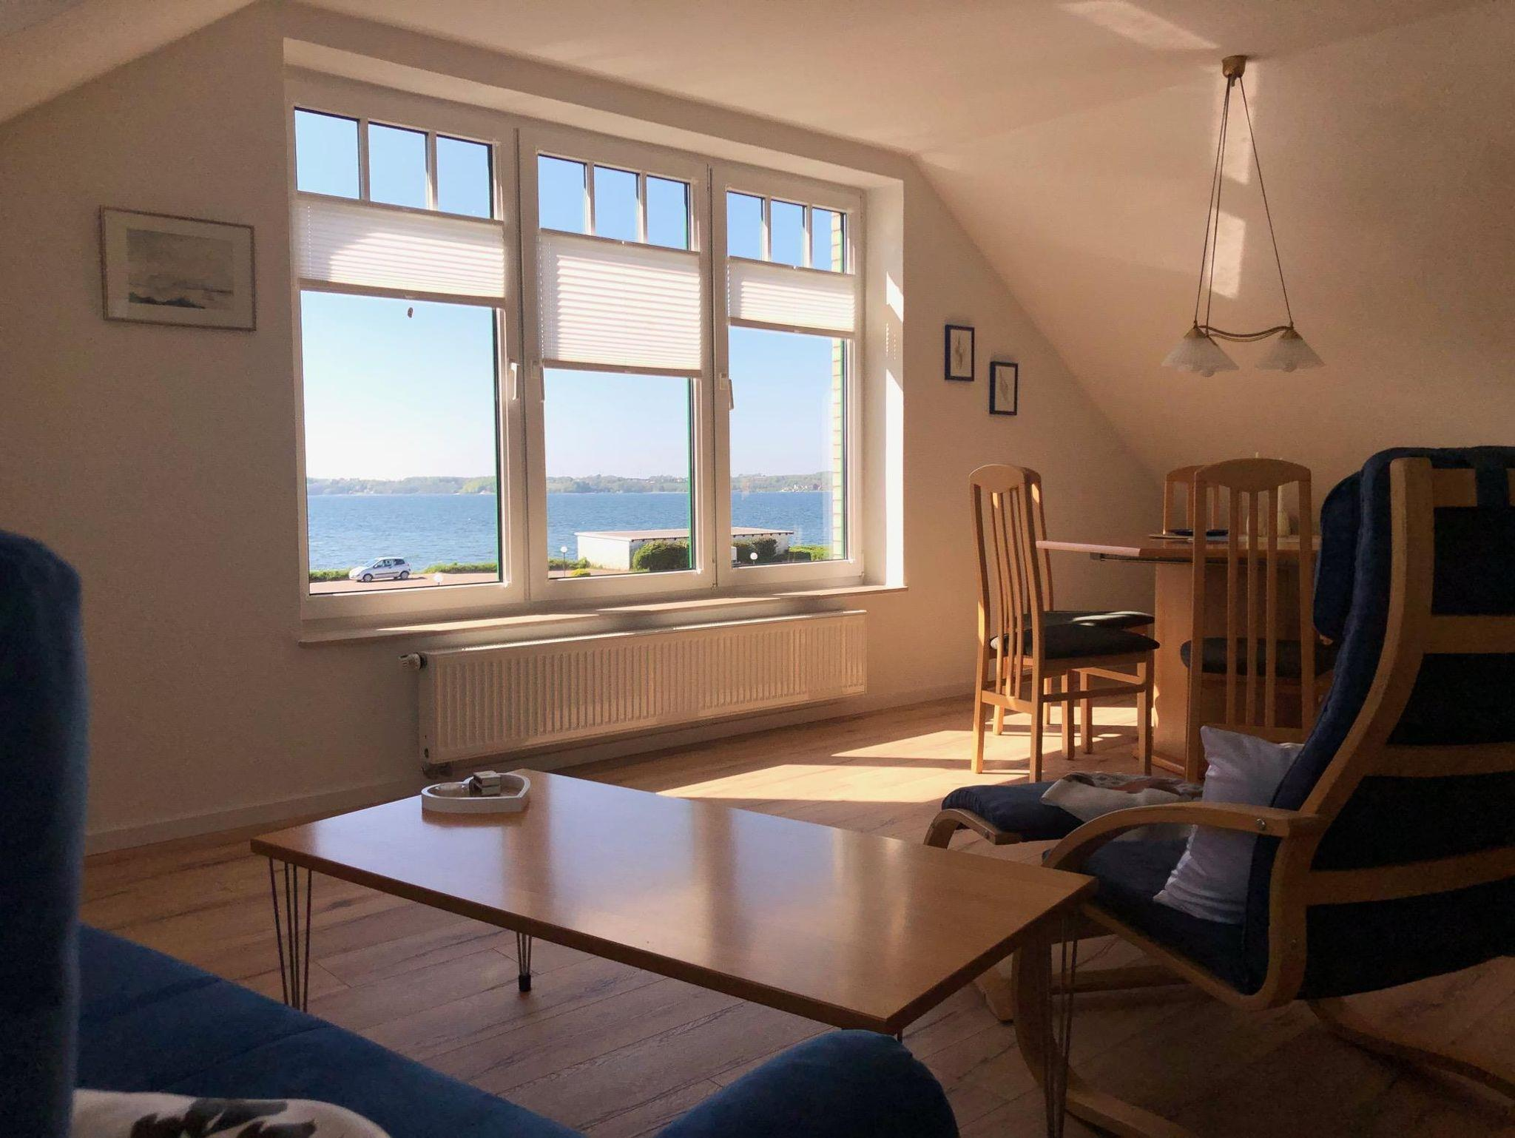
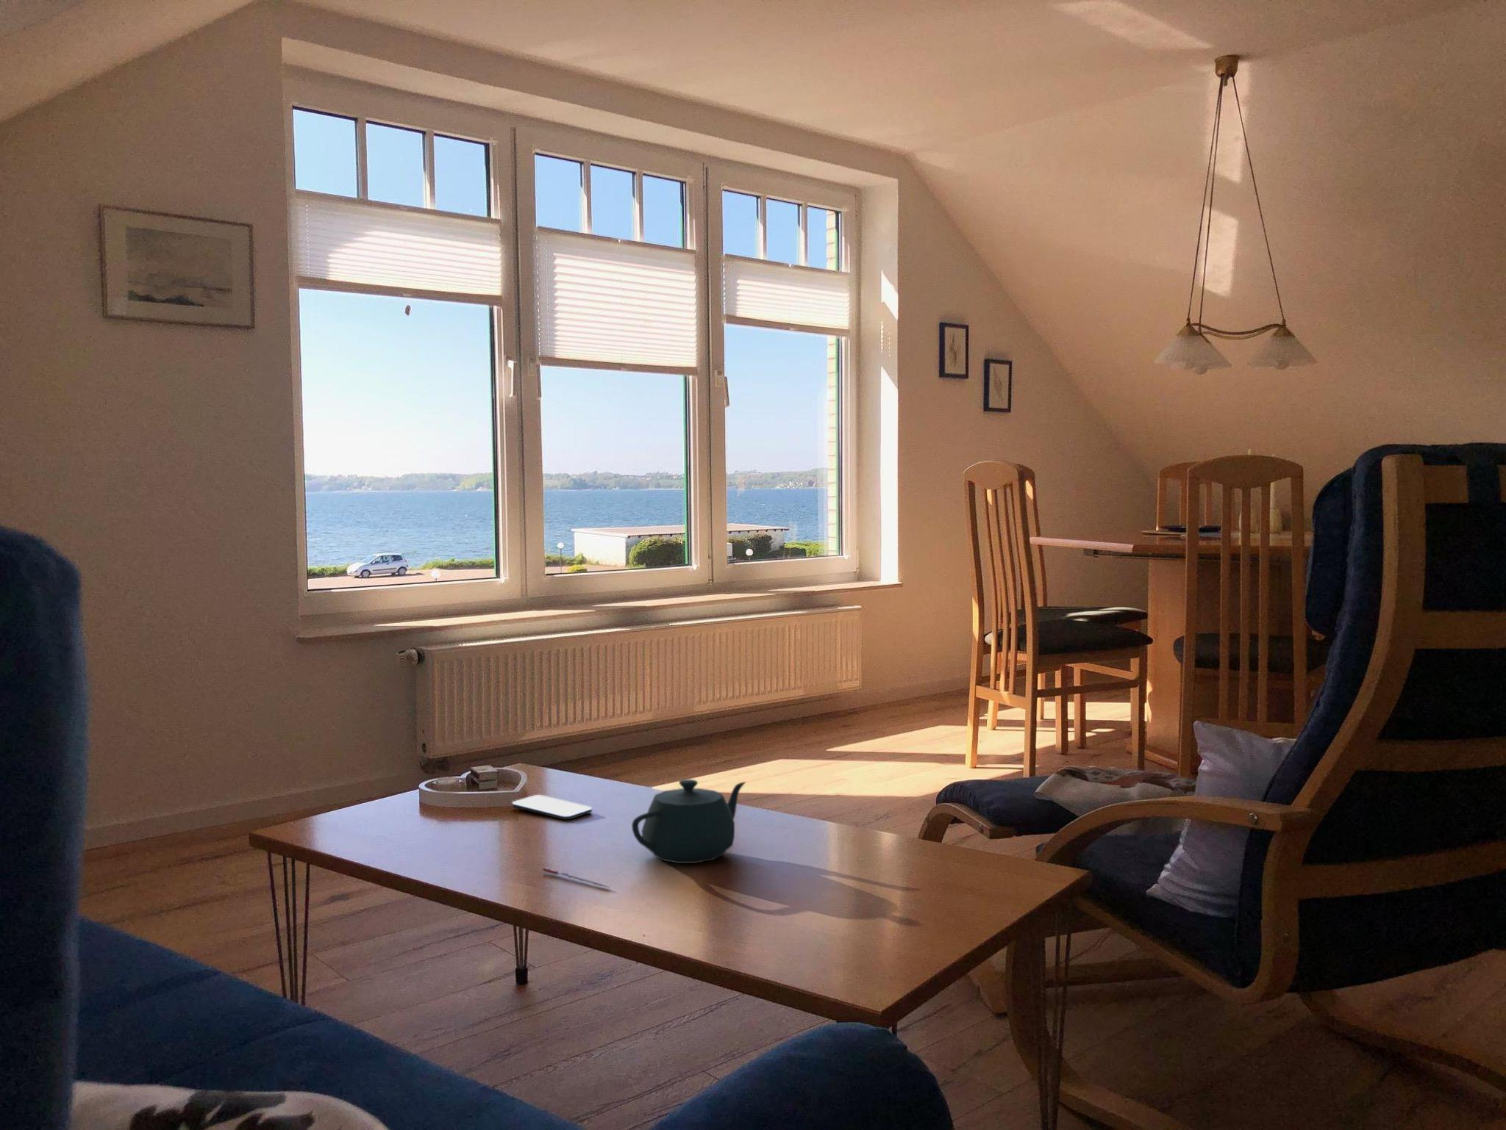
+ pen (575, 877)
+ teapot (691, 817)
+ smartphone (551, 807)
